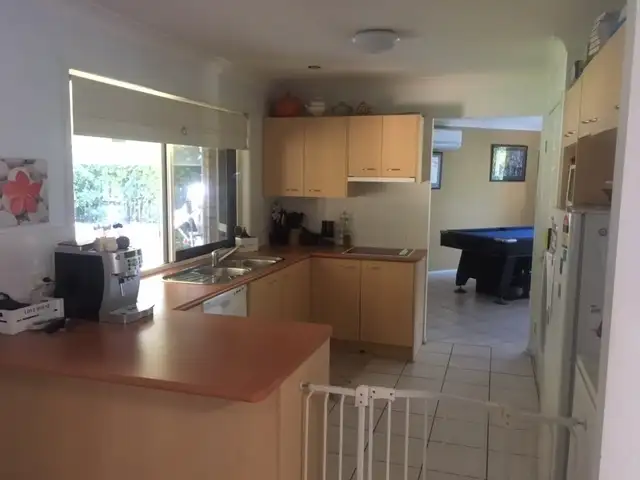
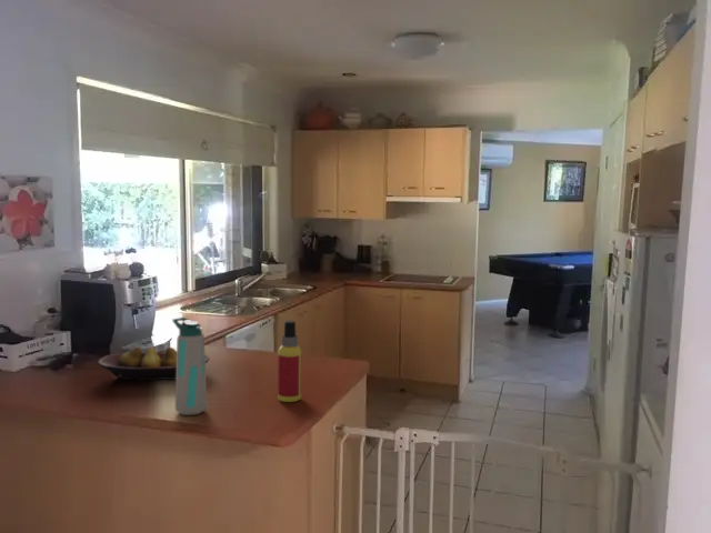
+ fruit bowl (154, 361)
+ spray bottle (289, 360)
+ water bottle (189, 365)
